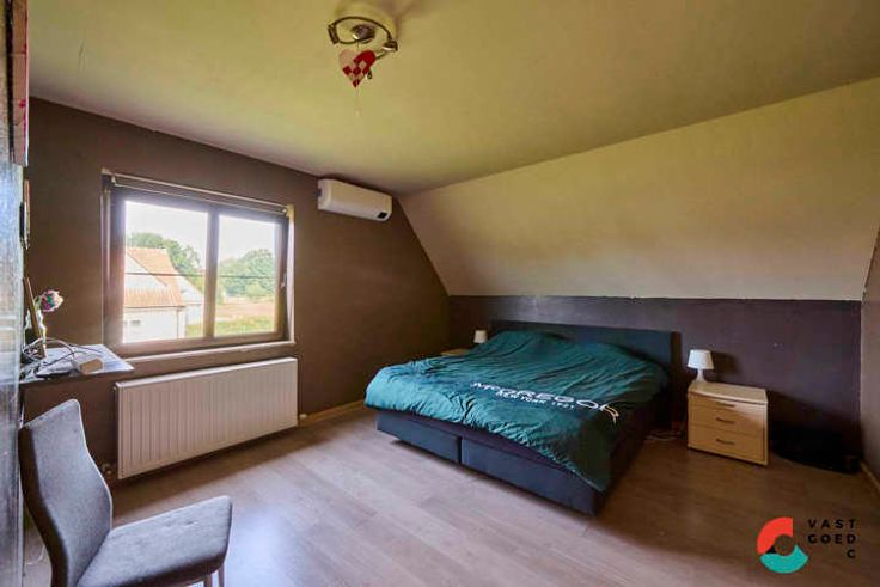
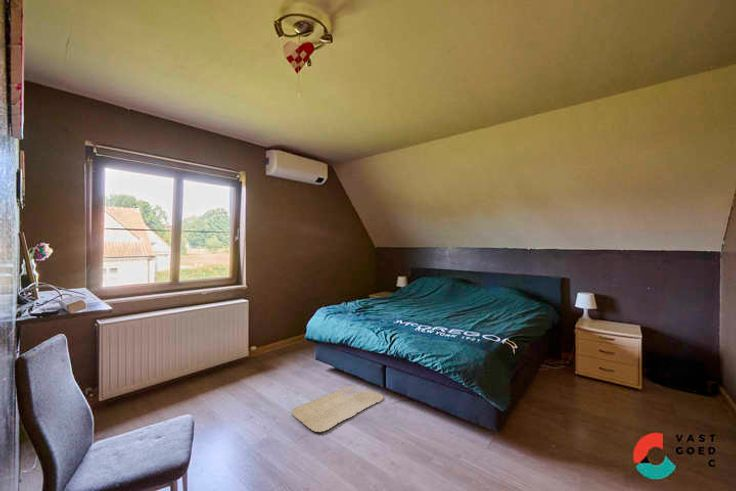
+ bath mat (339, 404)
